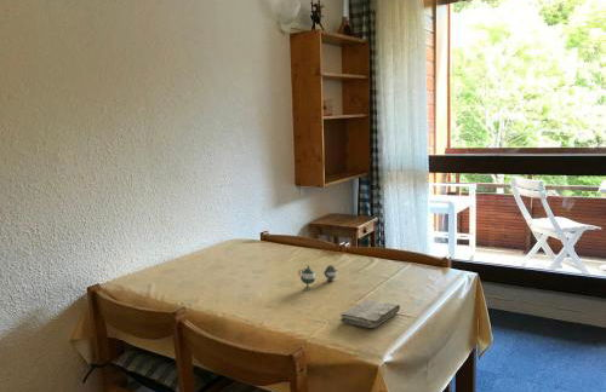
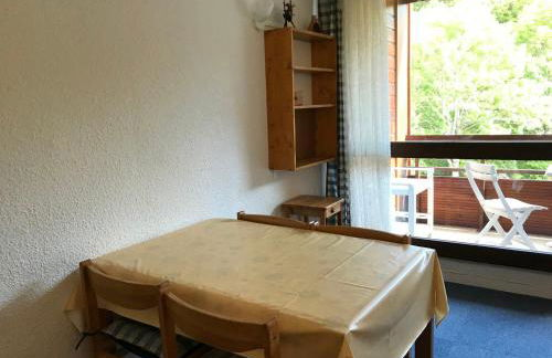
- teapot (314, 273)
- washcloth (370, 311)
